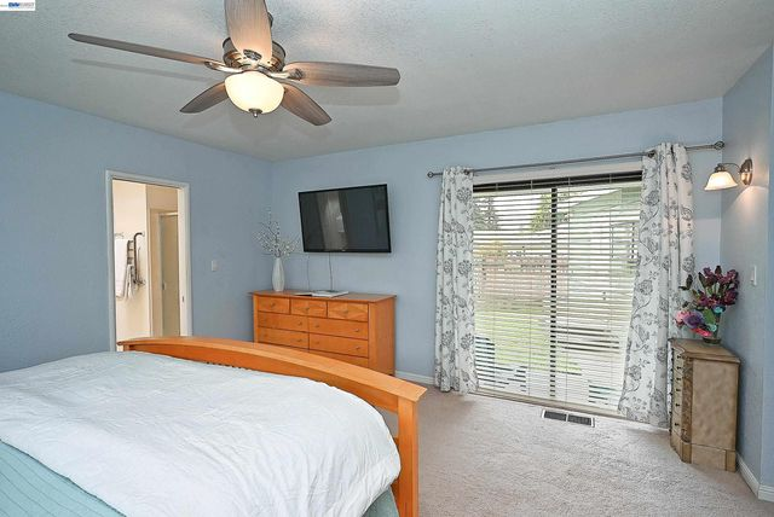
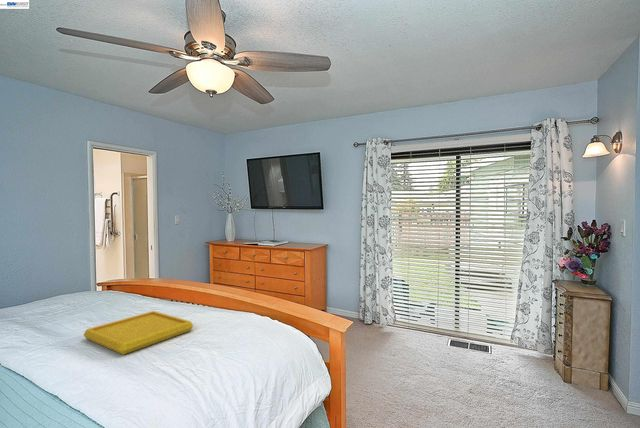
+ serving tray (140, 329)
